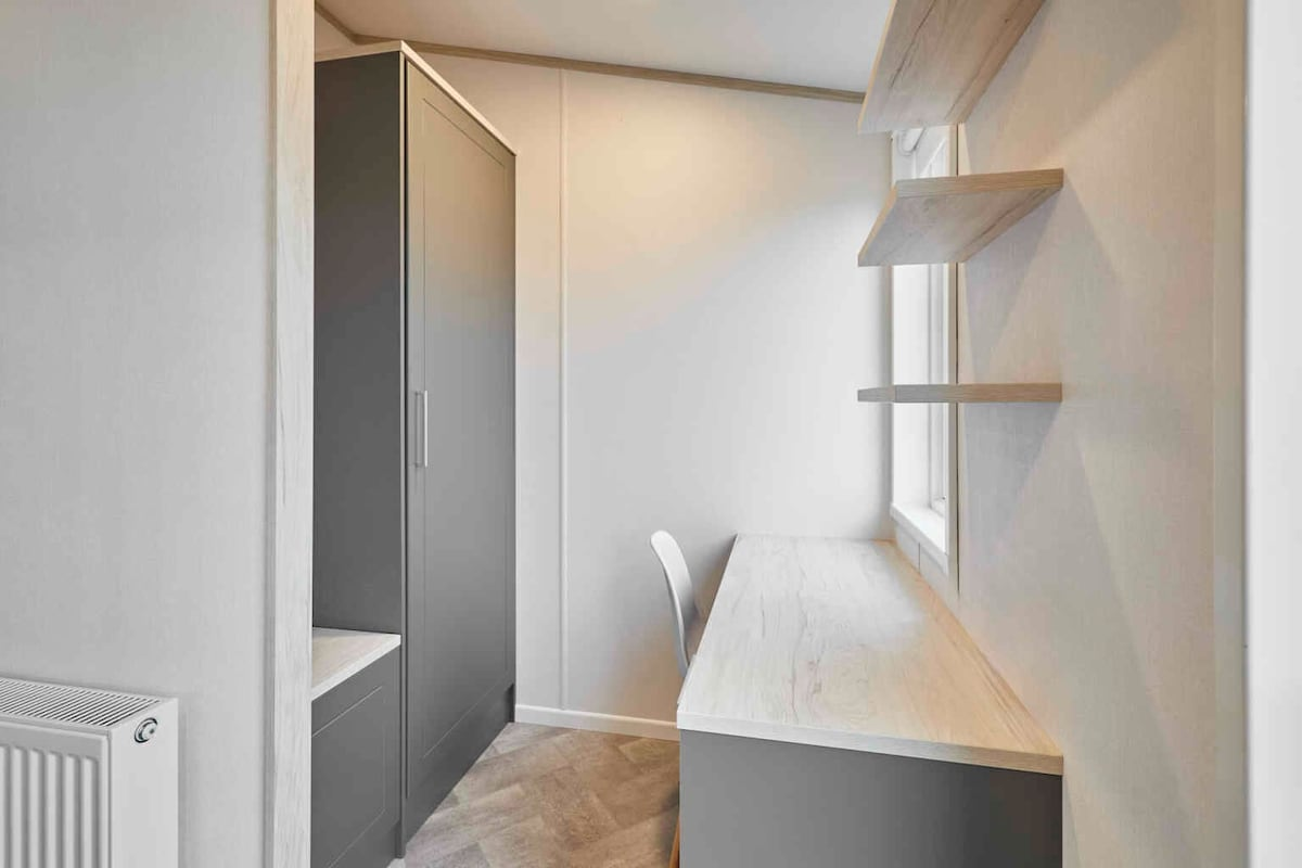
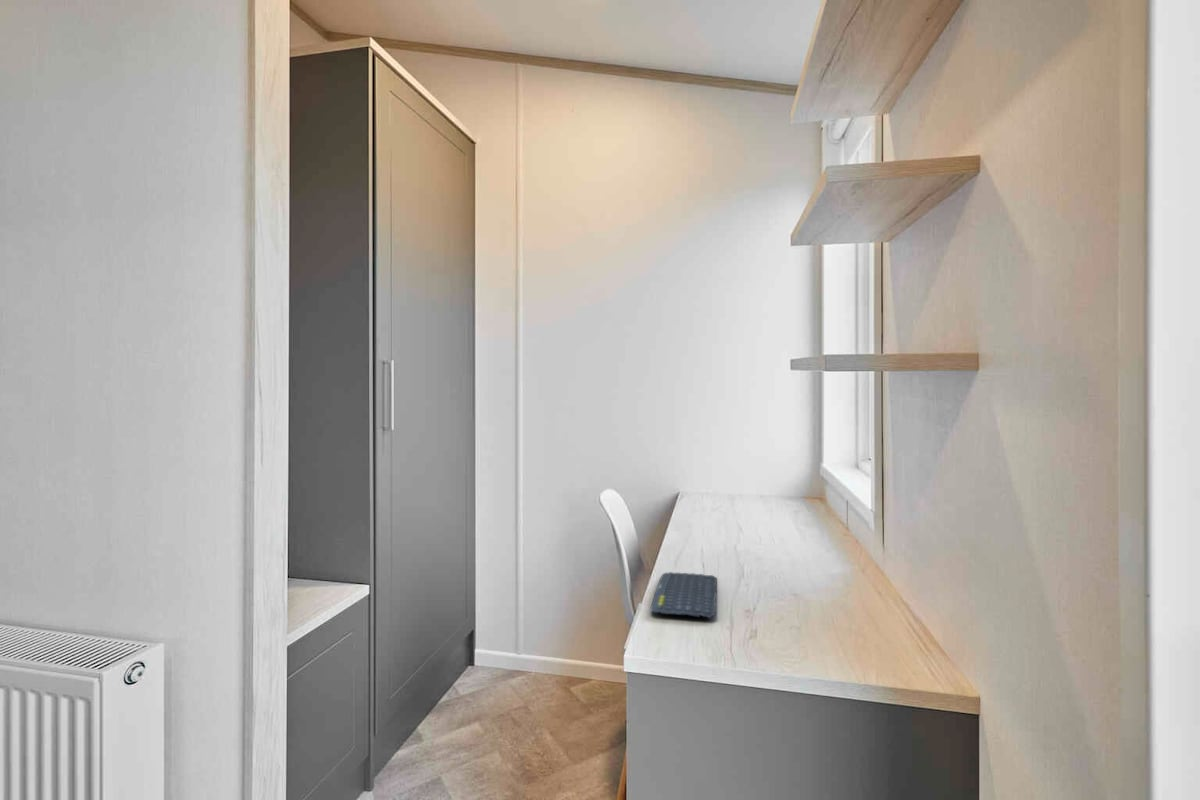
+ keyboard (686, 590)
